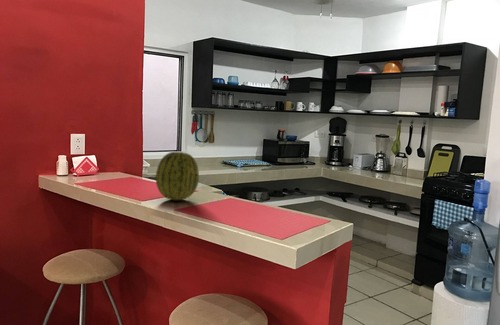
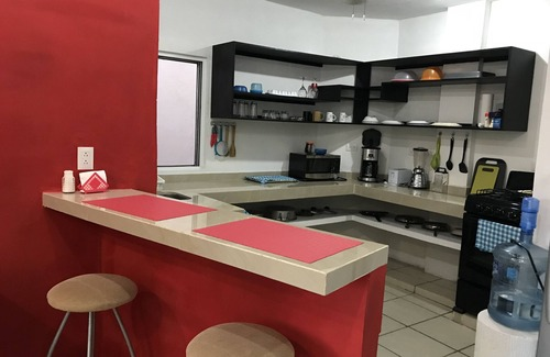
- fruit (177, 175)
